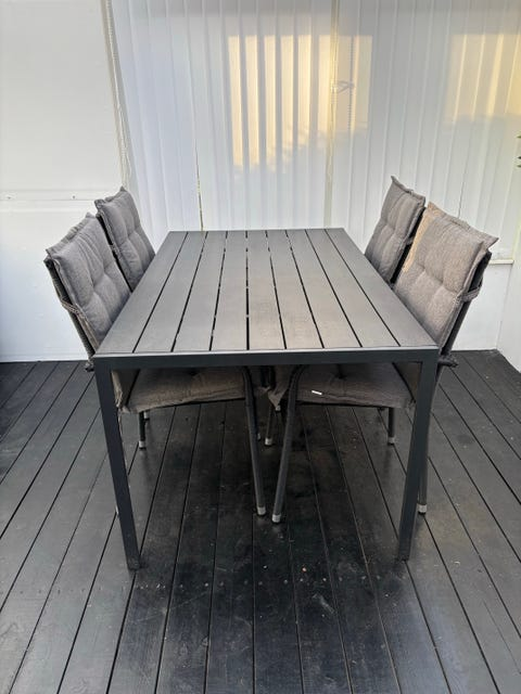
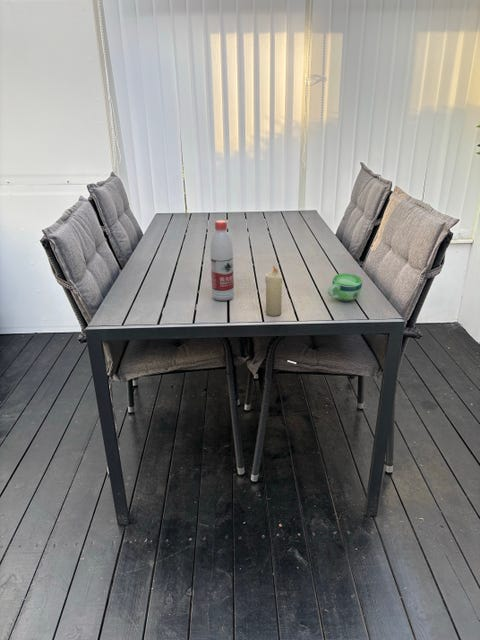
+ cup (344, 289)
+ water bottle (221, 260)
+ candle (273, 289)
